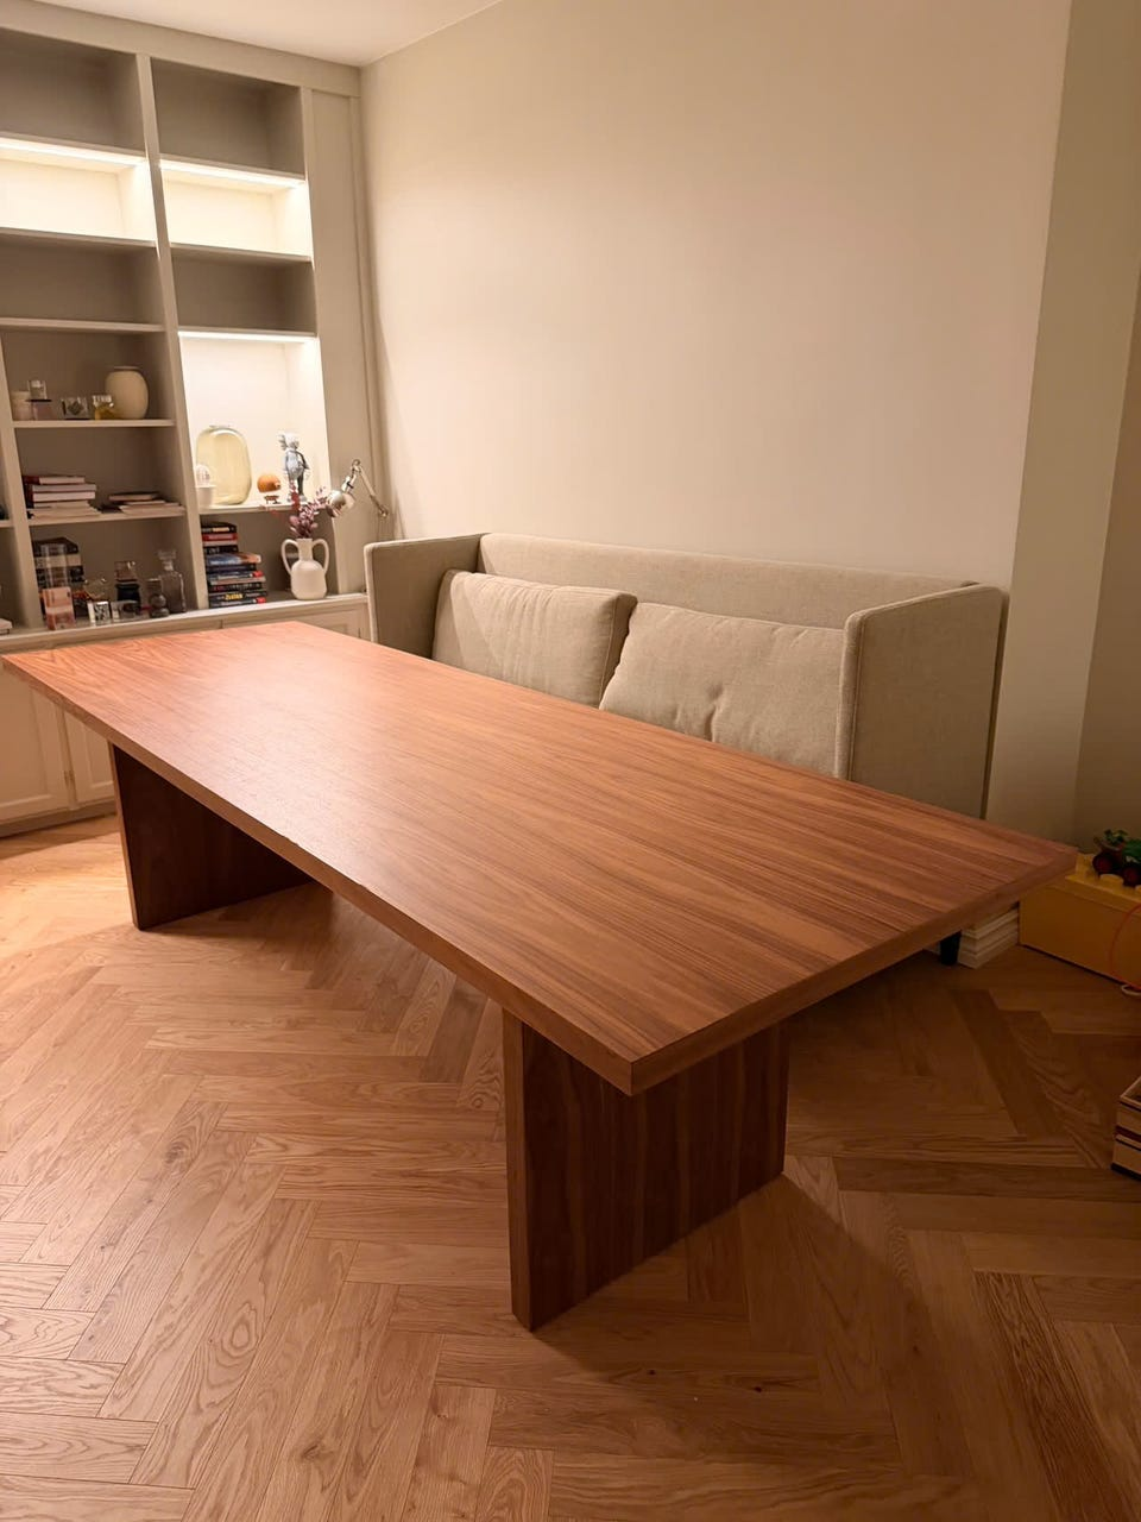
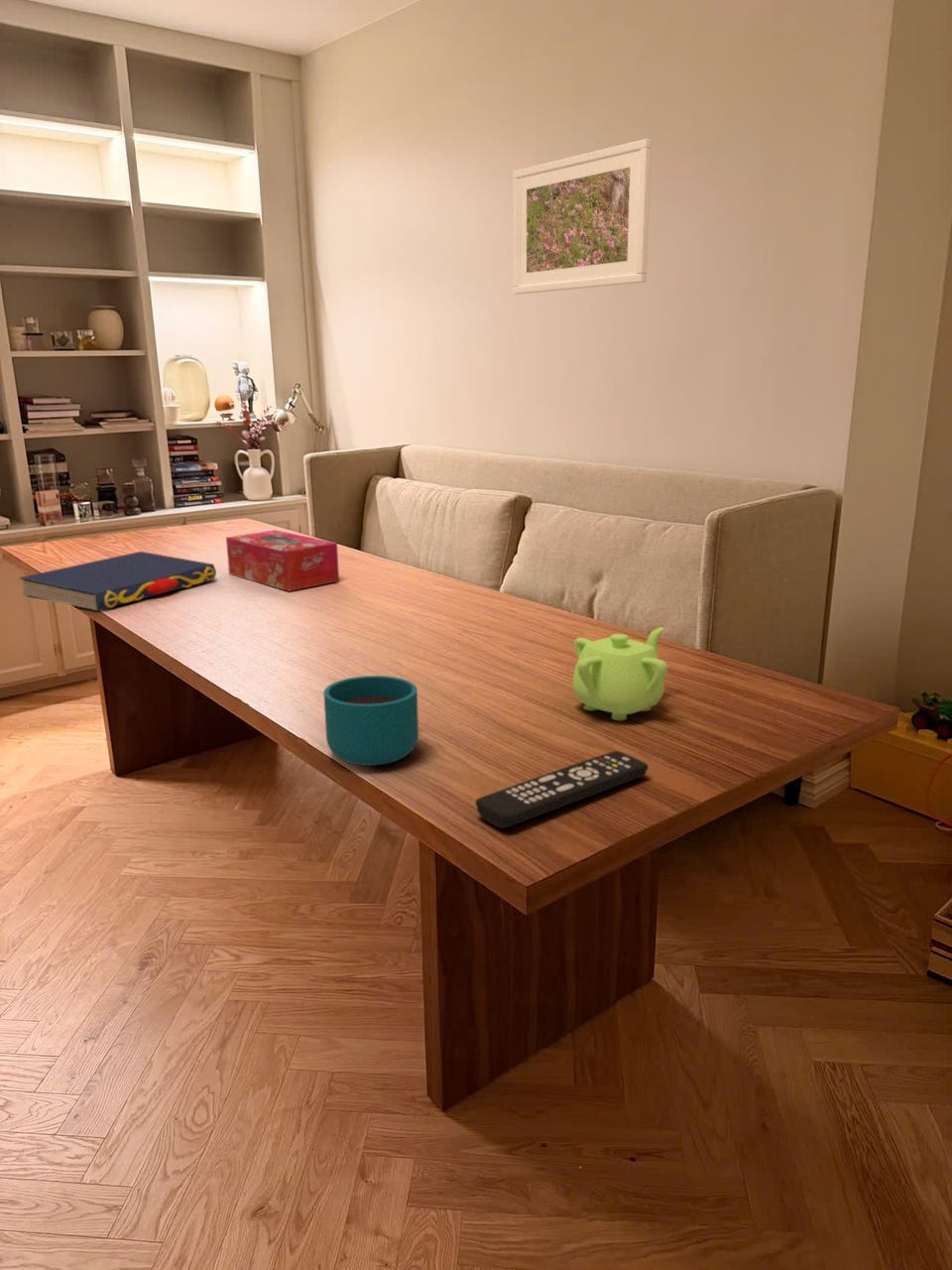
+ cup (380, 717)
+ book (124, 578)
+ remote control (564, 787)
+ tissue box (282, 559)
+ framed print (575, 223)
+ teapot (621, 671)
